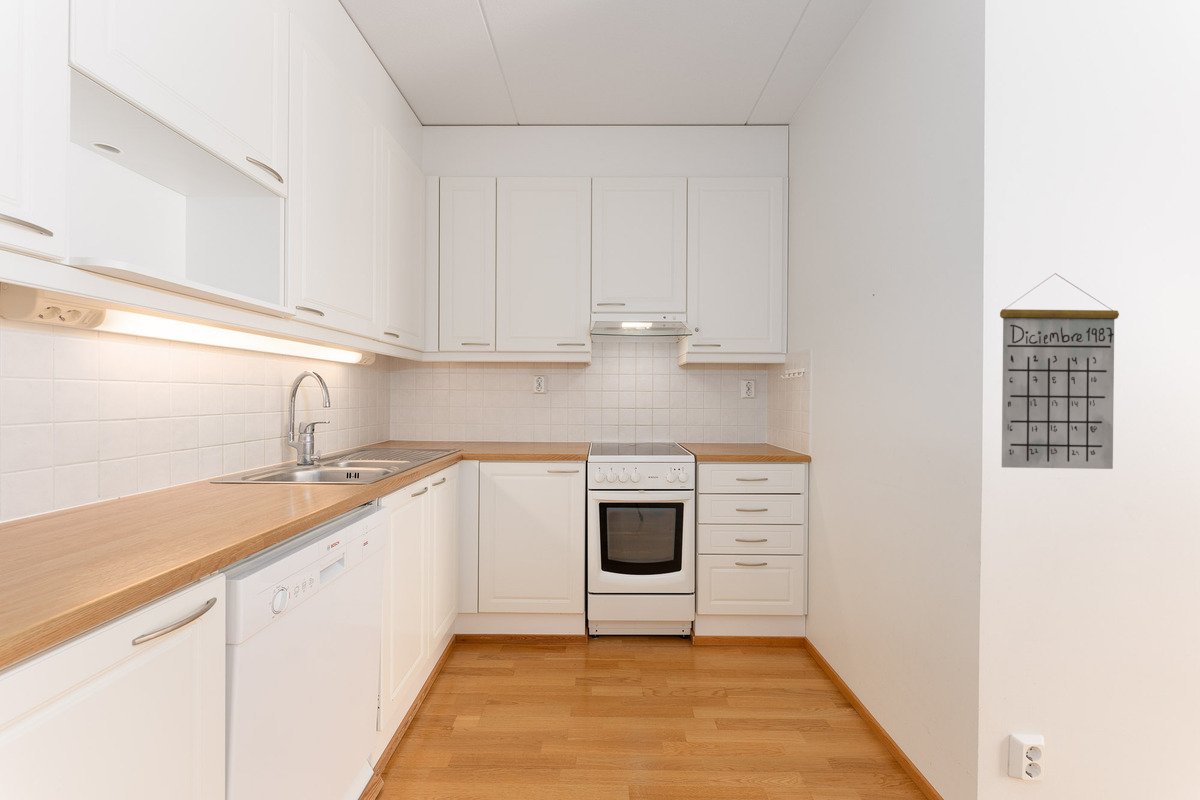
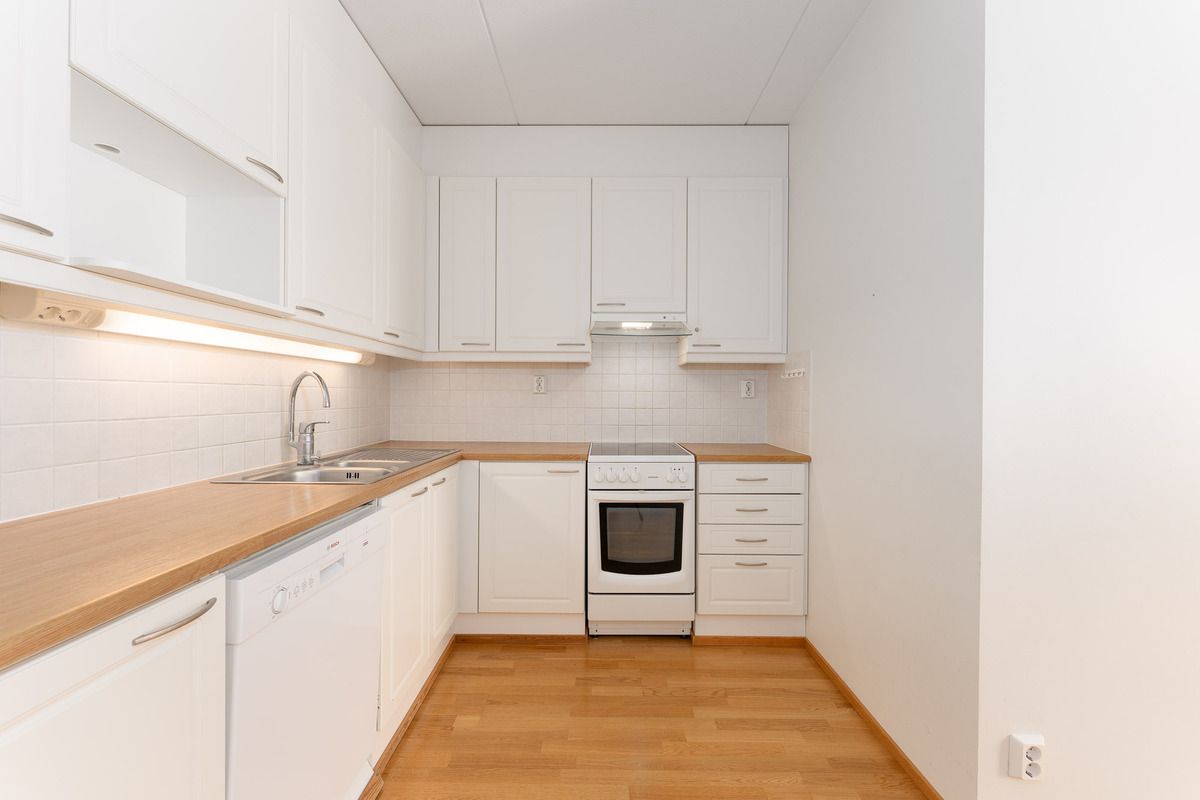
- calendar (1058, 370)
